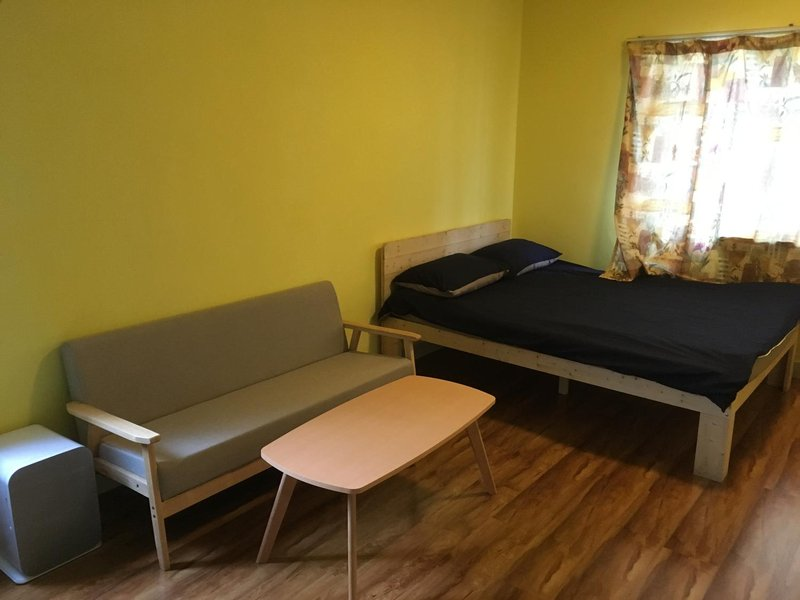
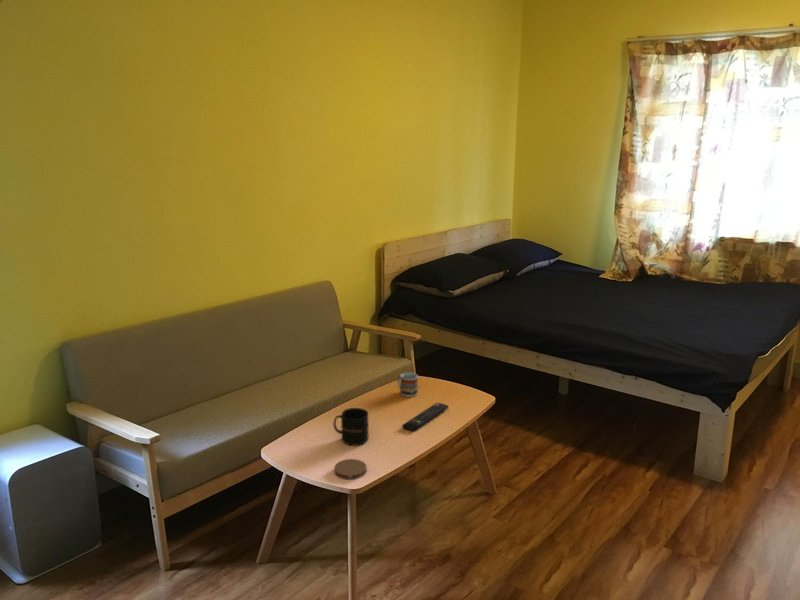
+ remote control (426, 416)
+ mug (351, 425)
+ cup (406, 383)
+ coaster (350, 469)
